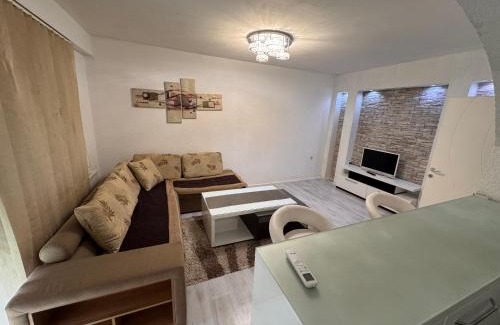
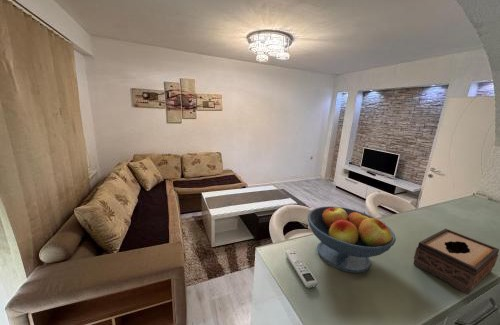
+ fruit bowl (346, 233)
+ tissue box (455, 256)
